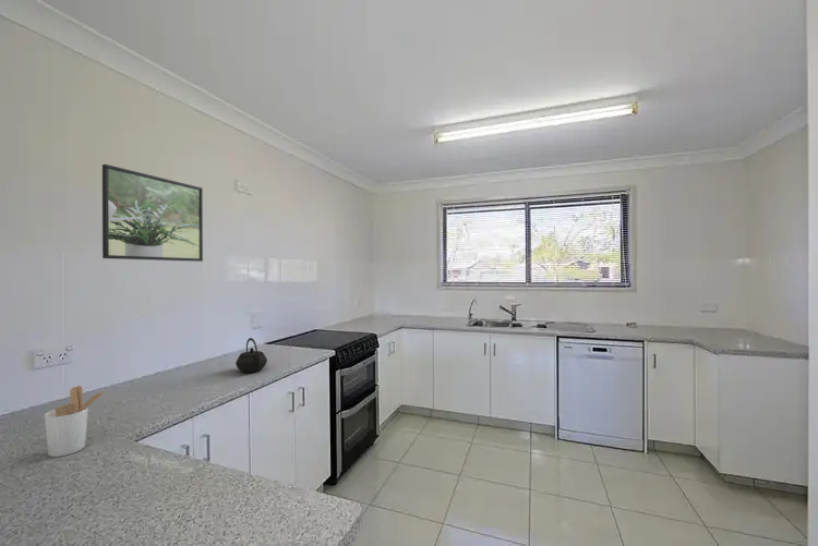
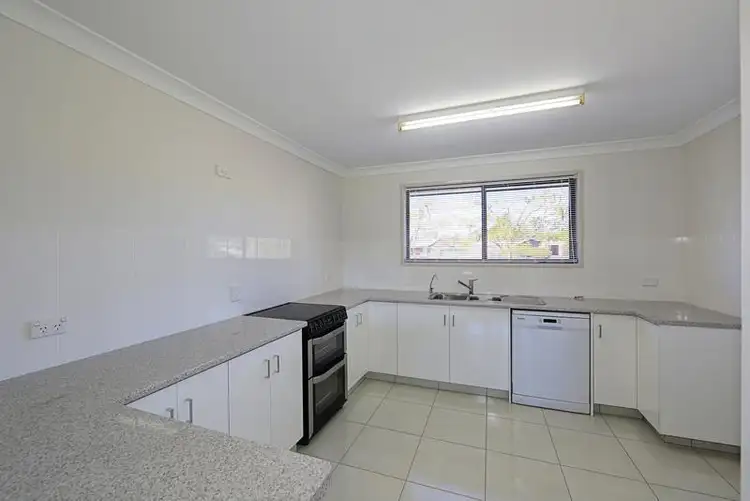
- utensil holder (77, 418)
- kettle (252, 354)
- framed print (158, 218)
